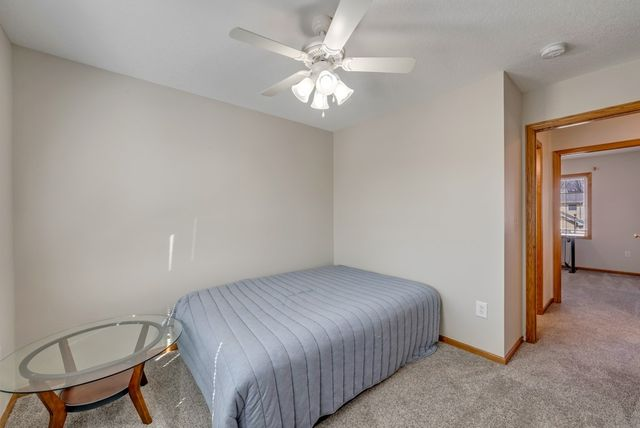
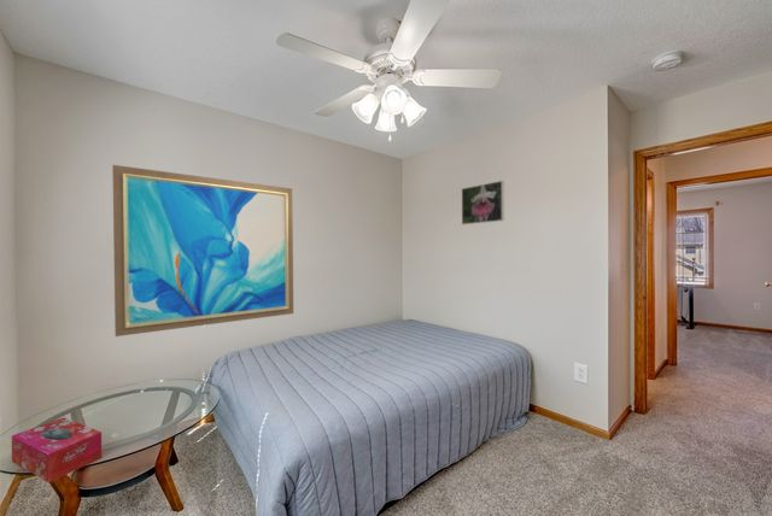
+ wall art (217, 251)
+ tissue box (57, 446)
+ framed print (481, 204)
